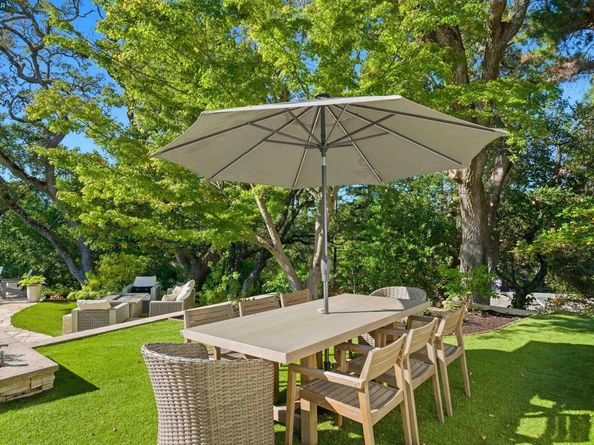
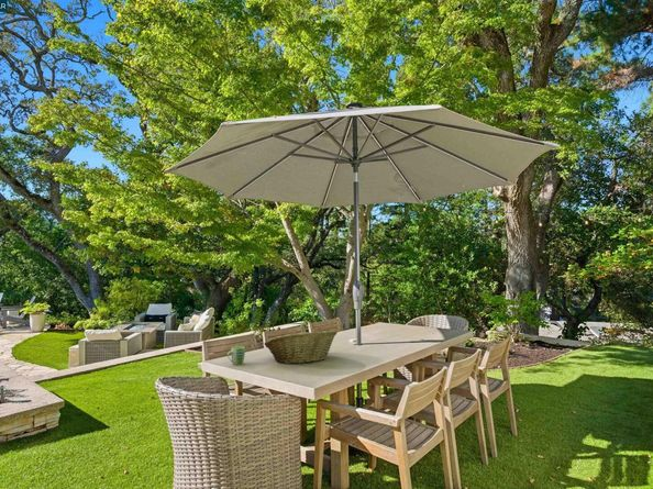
+ mug (235, 355)
+ fruit basket (301, 344)
